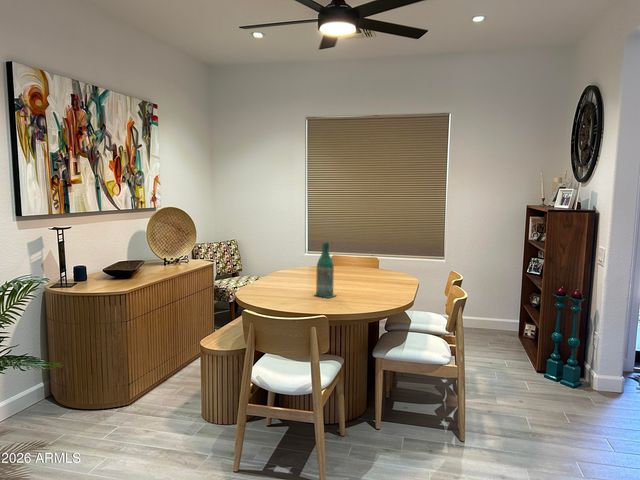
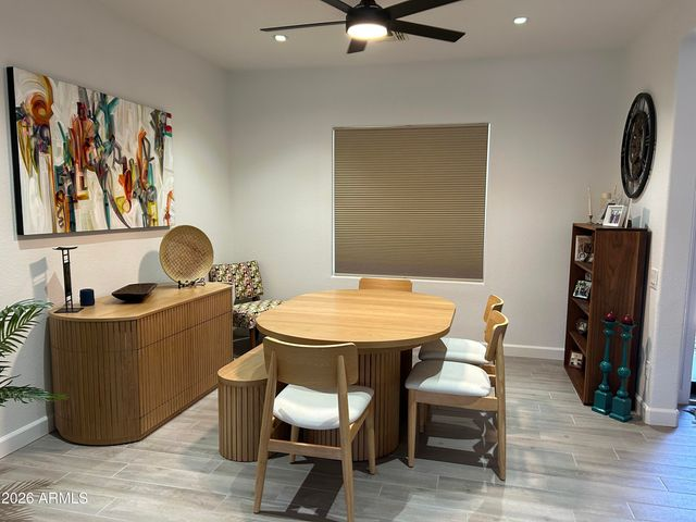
- bottle (325, 269)
